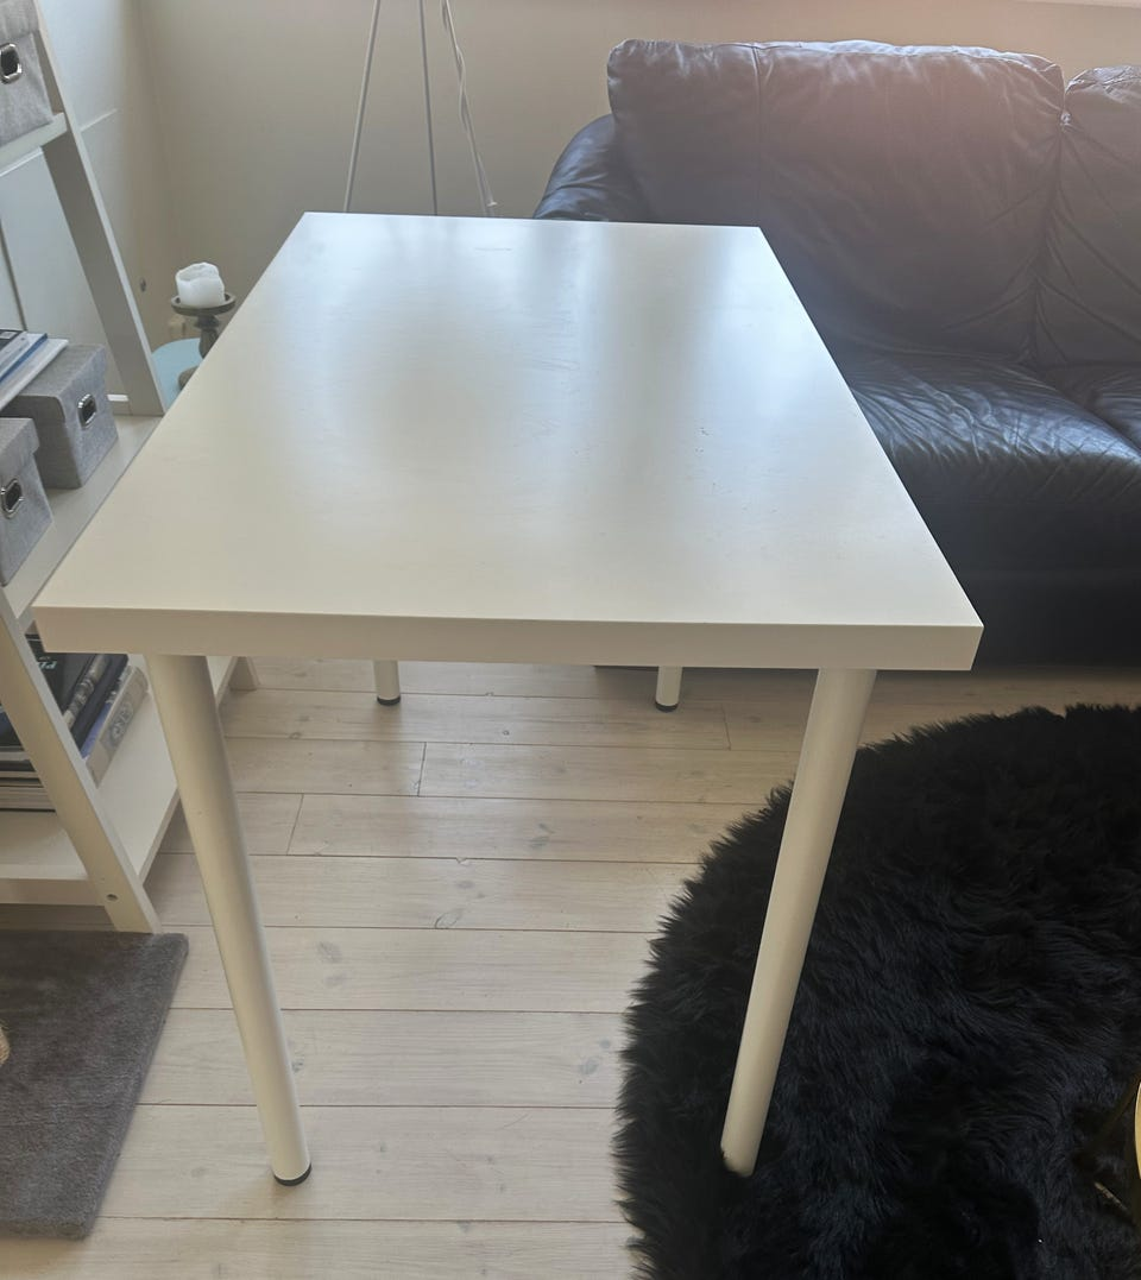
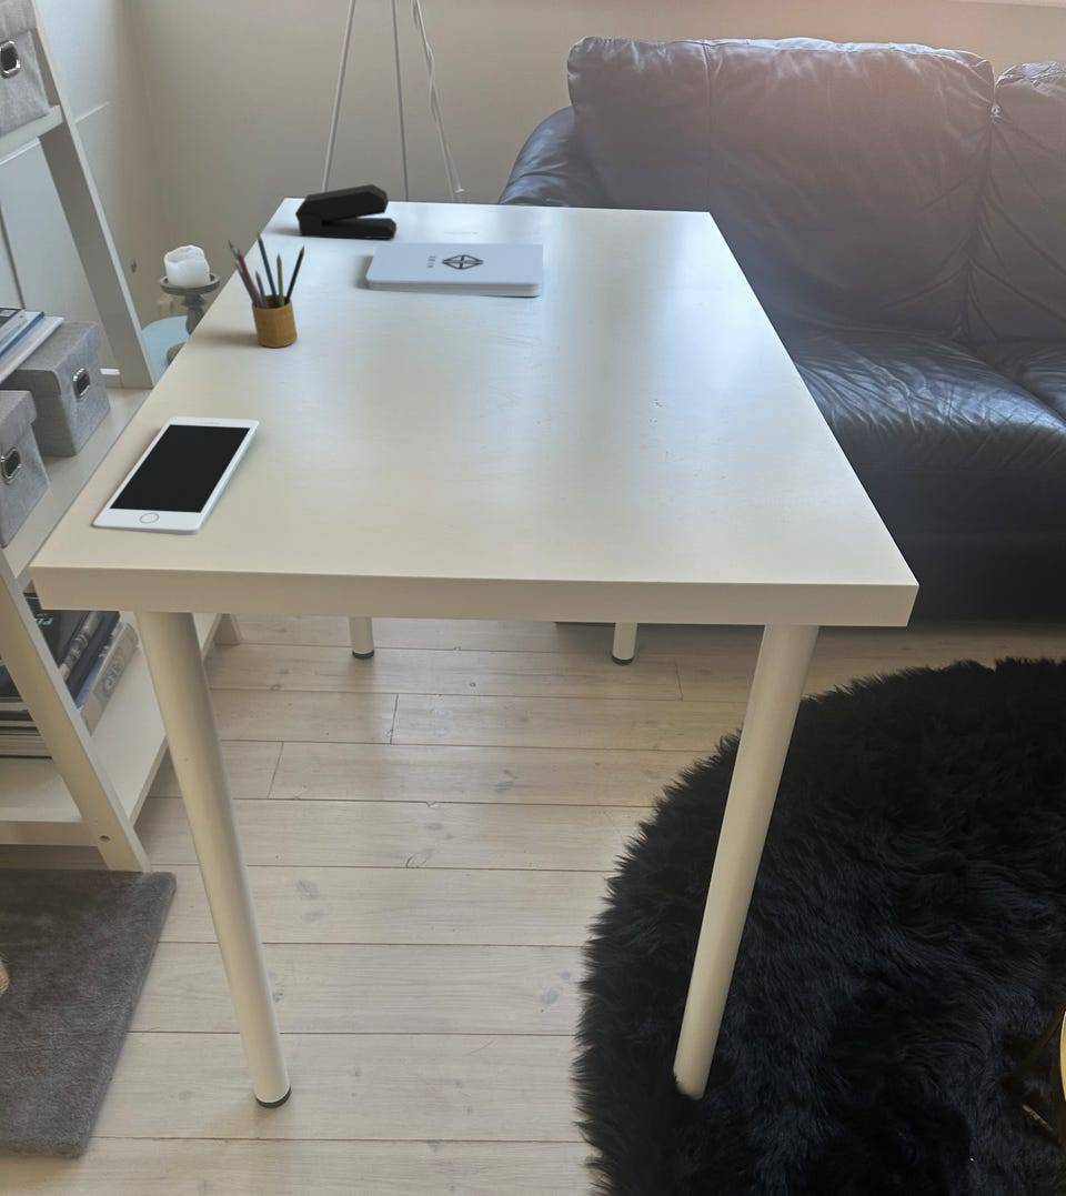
+ stapler (345, 210)
+ notepad (457, 268)
+ pencil box (272, 291)
+ cell phone (183, 471)
